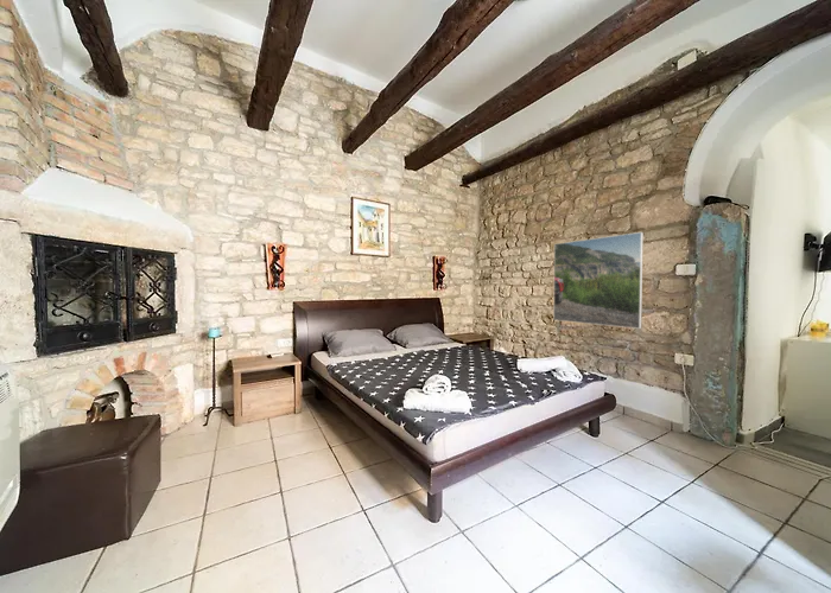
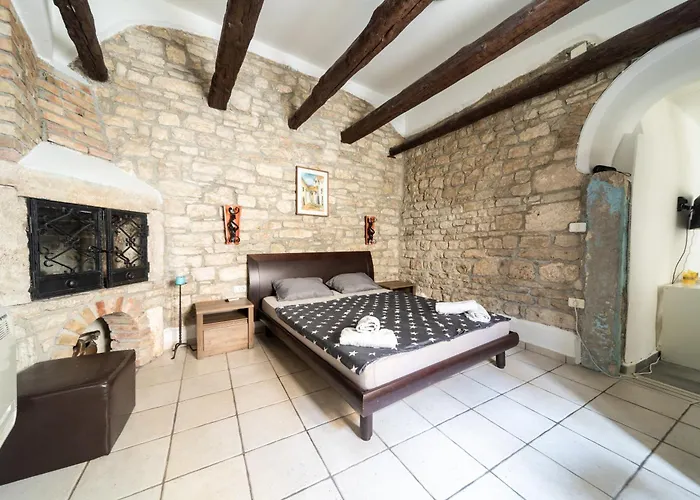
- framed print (592, 281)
